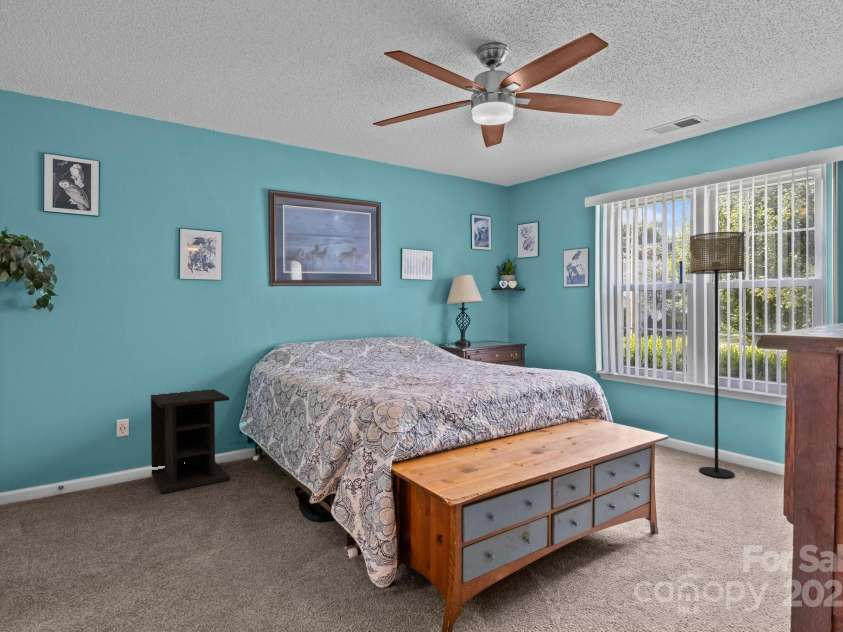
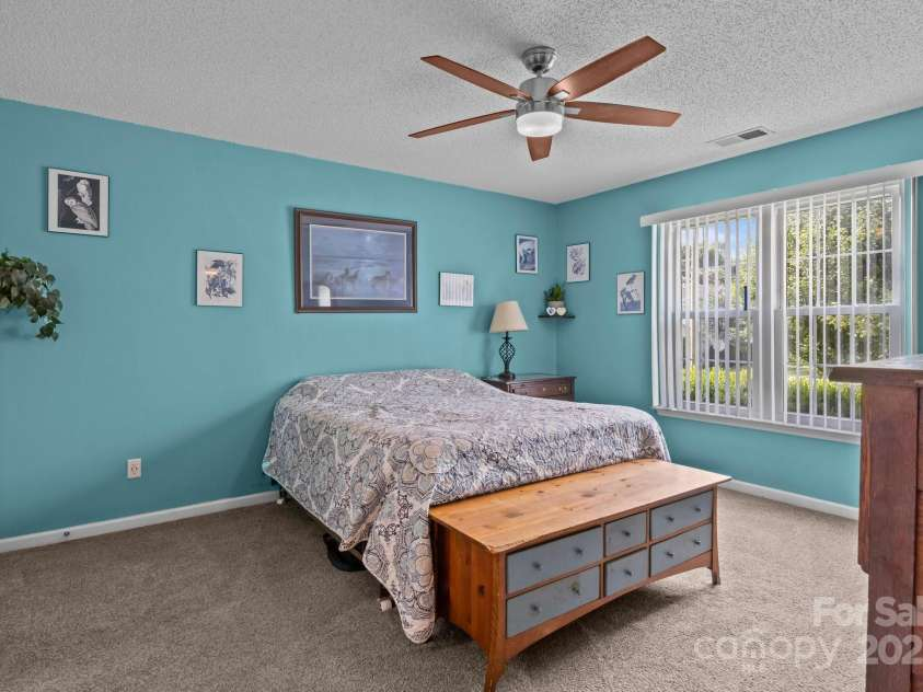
- floor lamp (716, 354)
- nightstand (189, 436)
